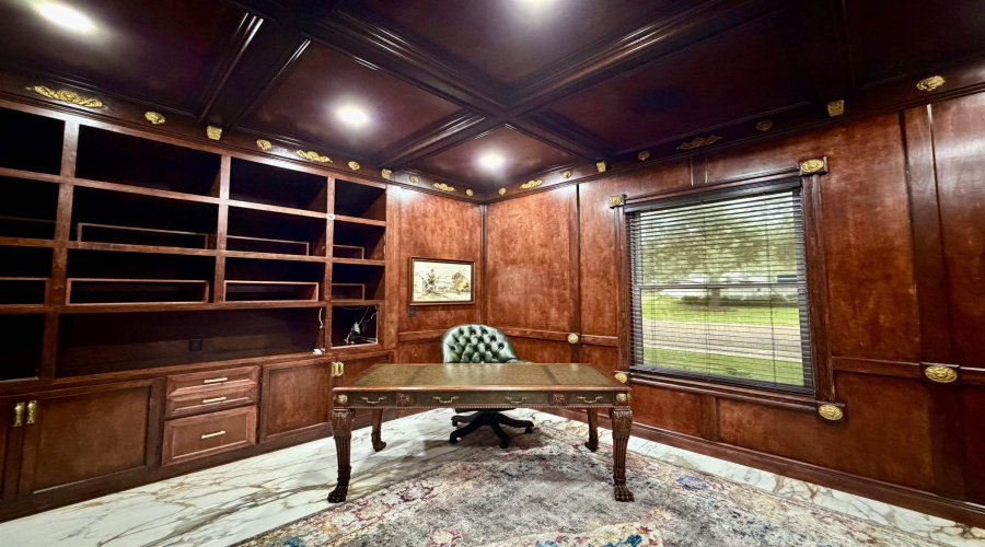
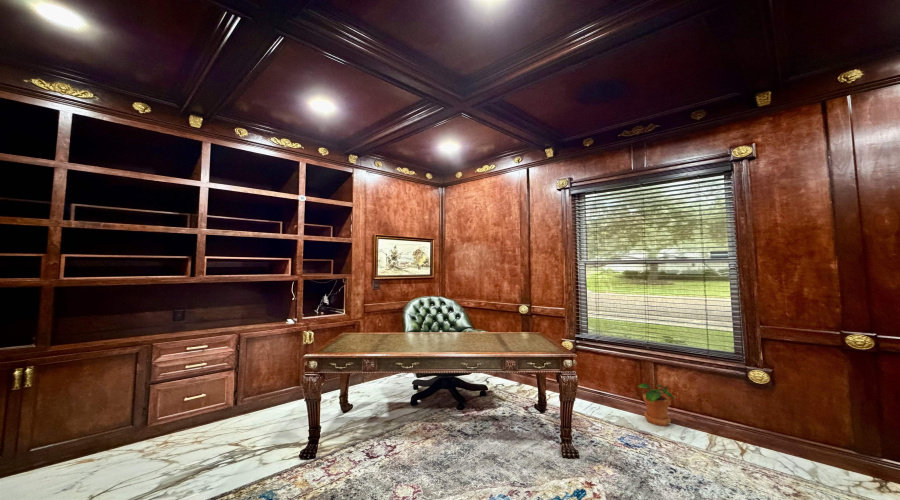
+ potted plant (653, 404)
